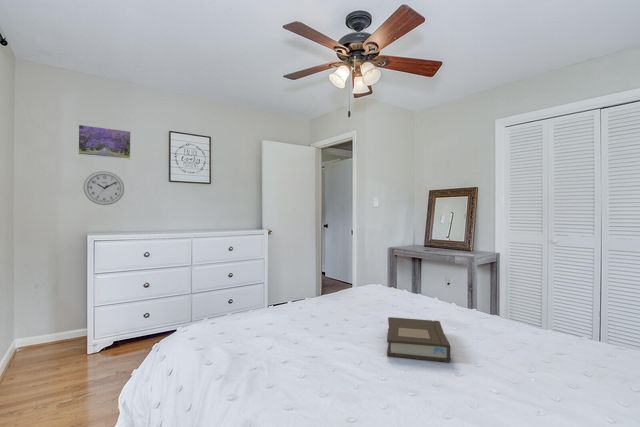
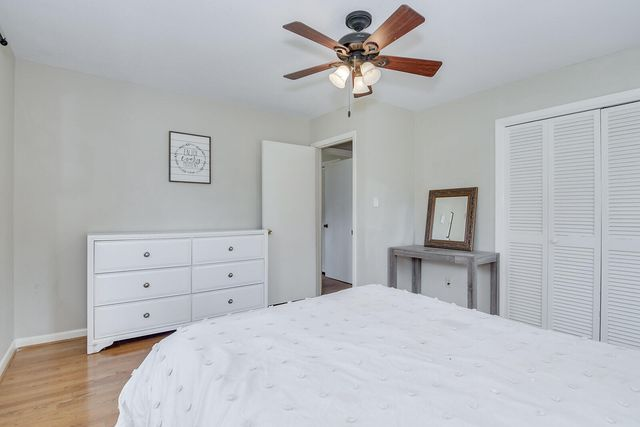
- book (415, 336)
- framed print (105, 142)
- wall clock (104, 188)
